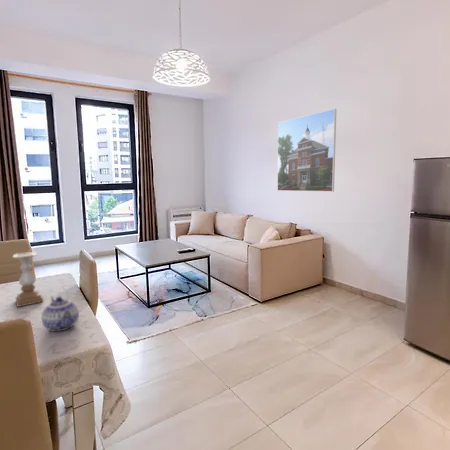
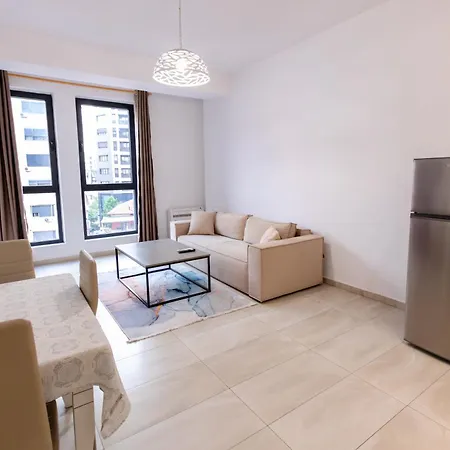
- teapot (60, 311)
- candle holder (27, 277)
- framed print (303, 154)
